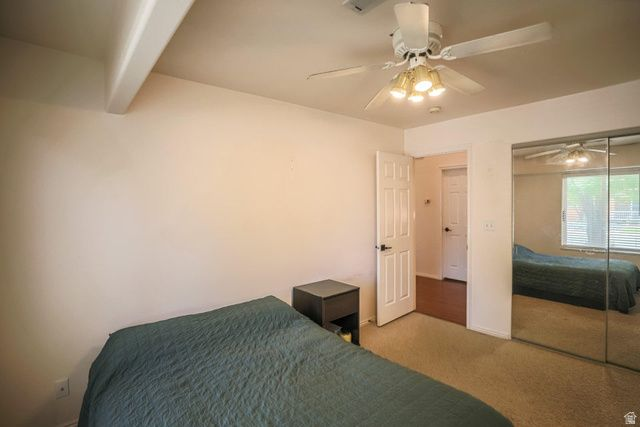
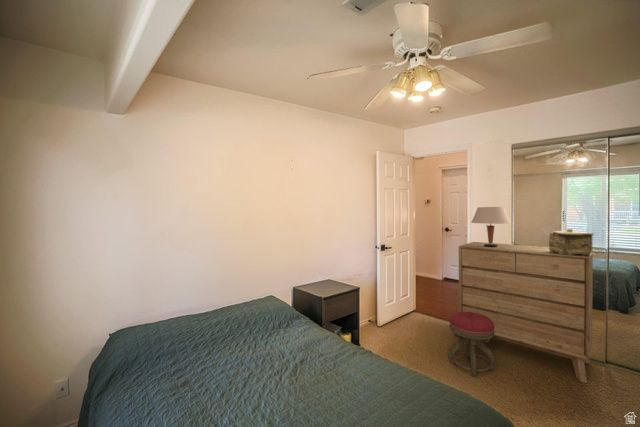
+ decorative box (570, 241)
+ stool (471, 341)
+ table lamp (490, 226)
+ dresser (520, 300)
